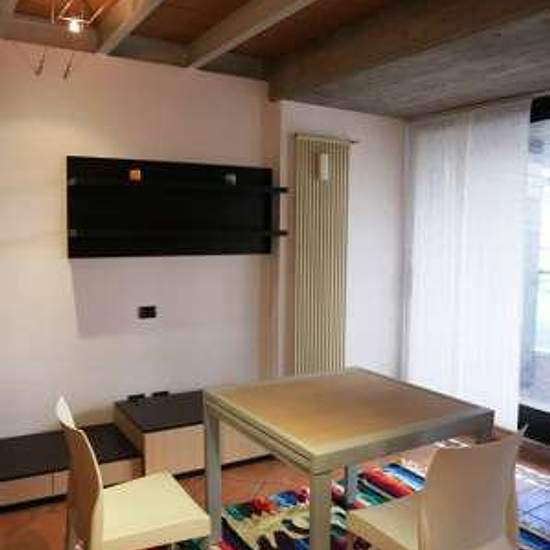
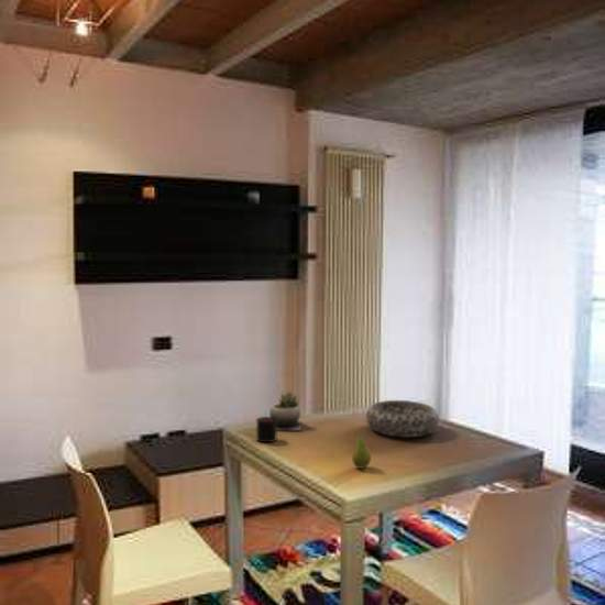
+ succulent plant (285, 408)
+ candle (266, 425)
+ decorative bowl (402, 418)
+ fruit (361, 450)
